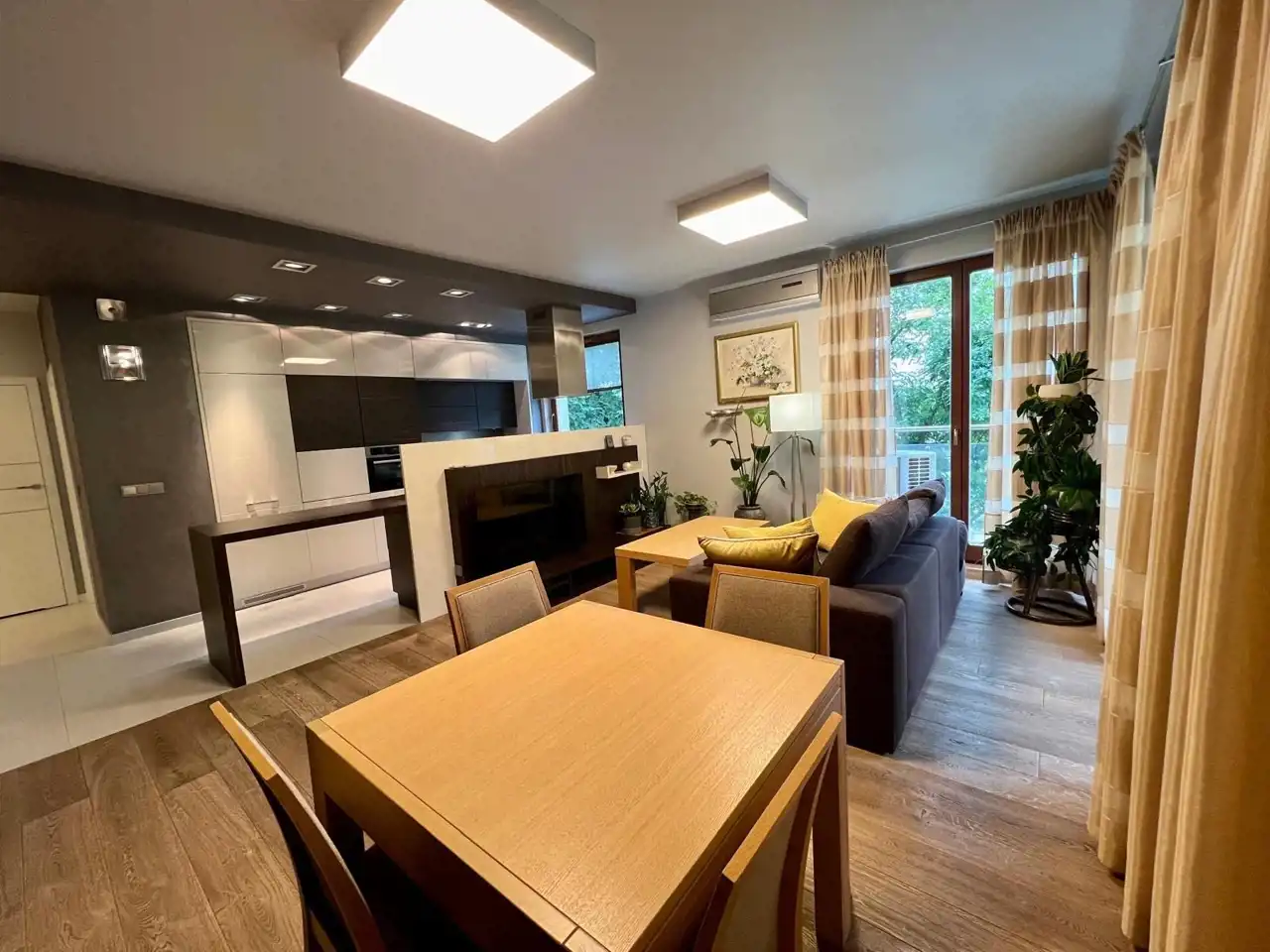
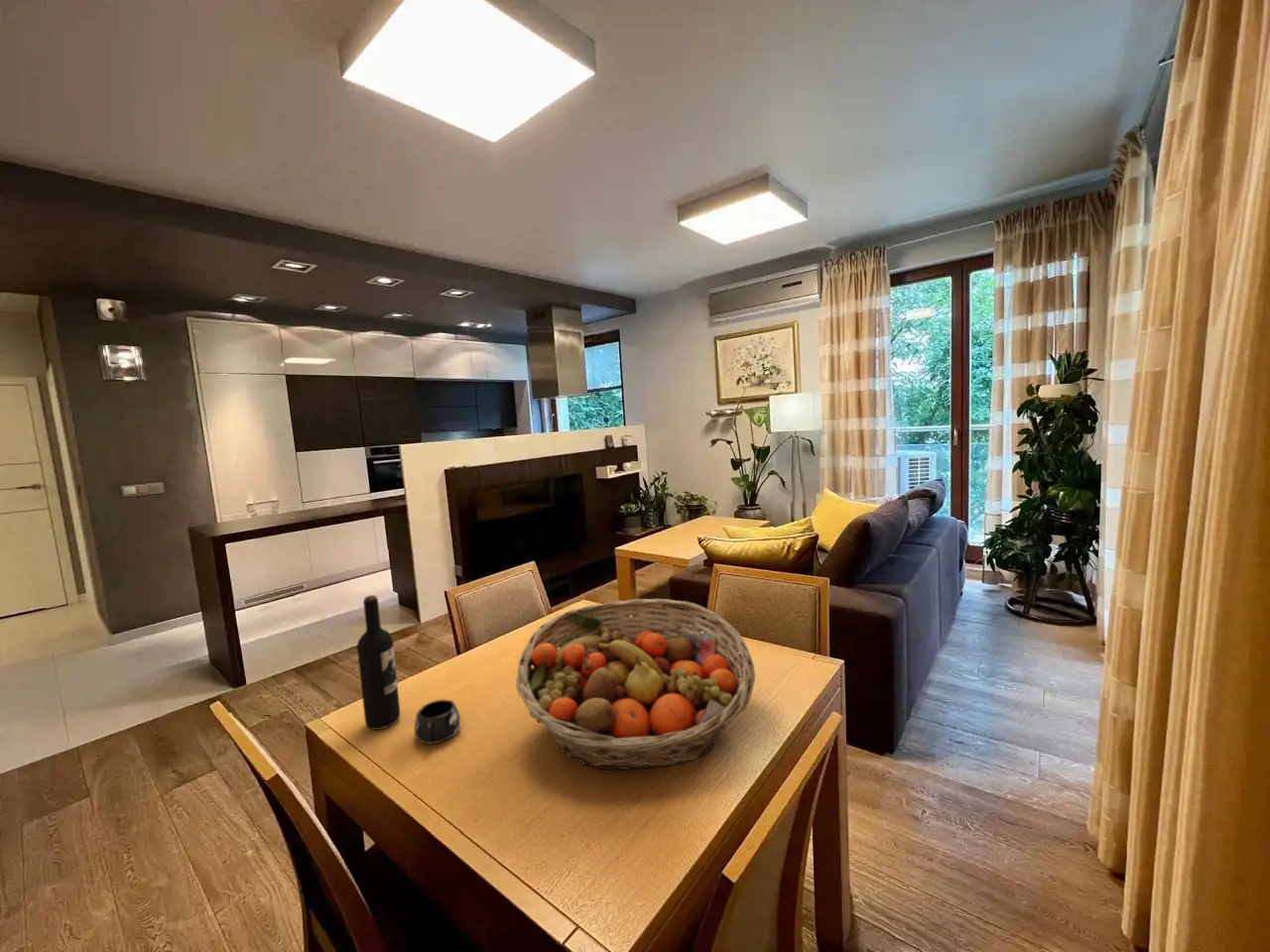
+ fruit basket (635, 676)
+ mug (436, 724)
+ wine bottle (376, 659)
